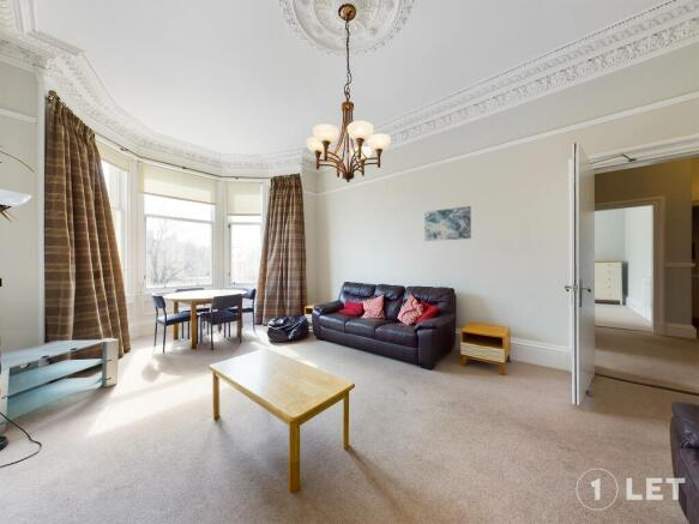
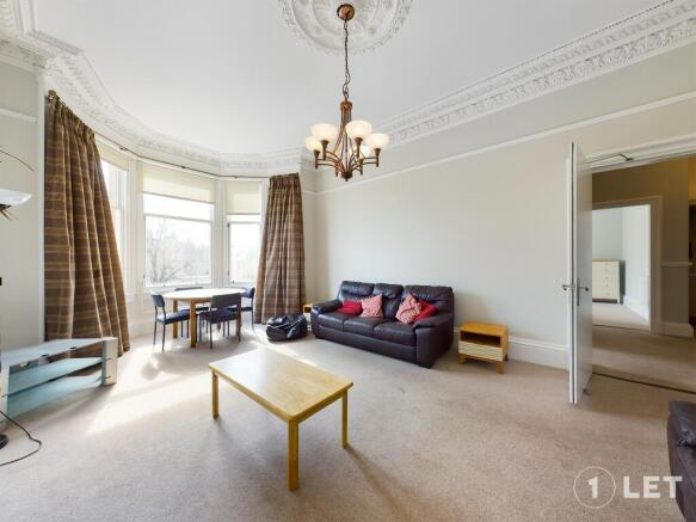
- wall art (446, 224)
